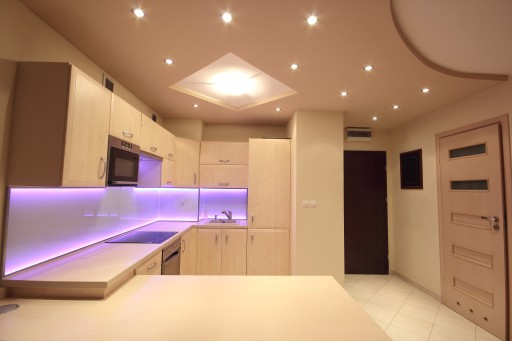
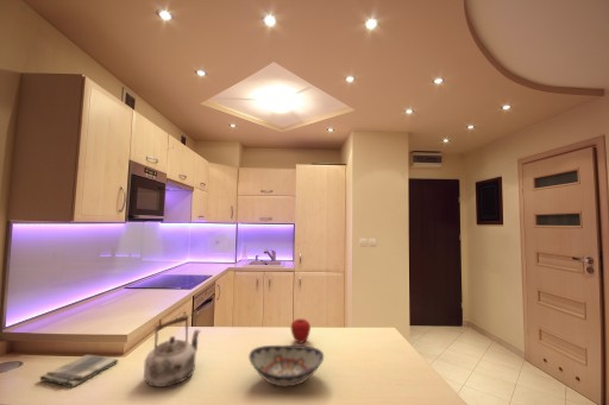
+ kettle (176, 346)
+ apple (300, 330)
+ dish towel (80, 367)
+ decorative bowl (285, 366)
